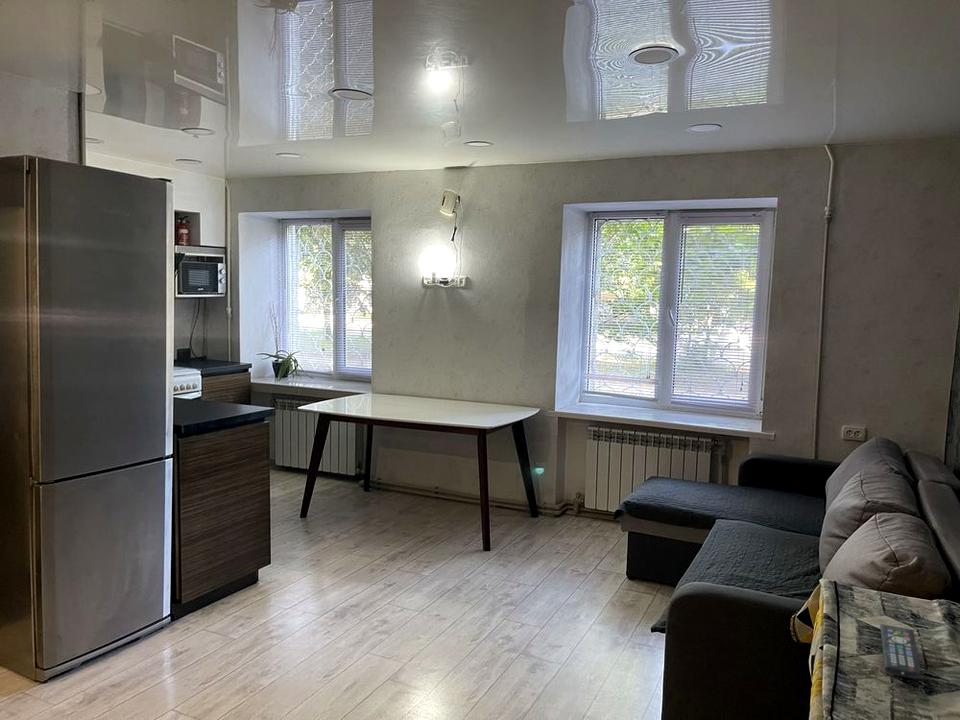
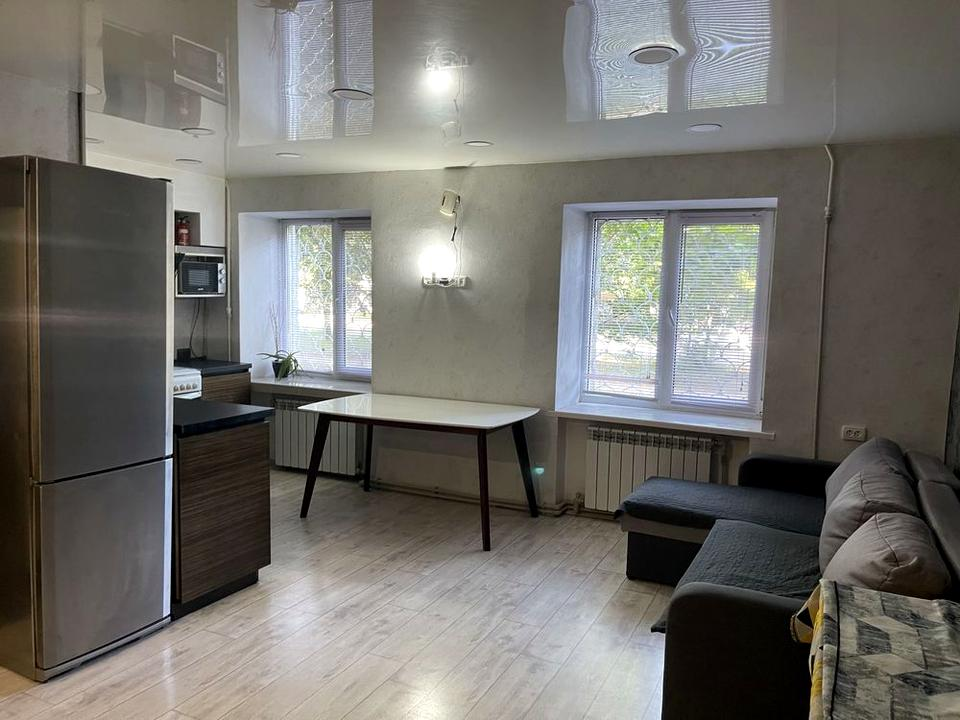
- remote control (899, 648)
